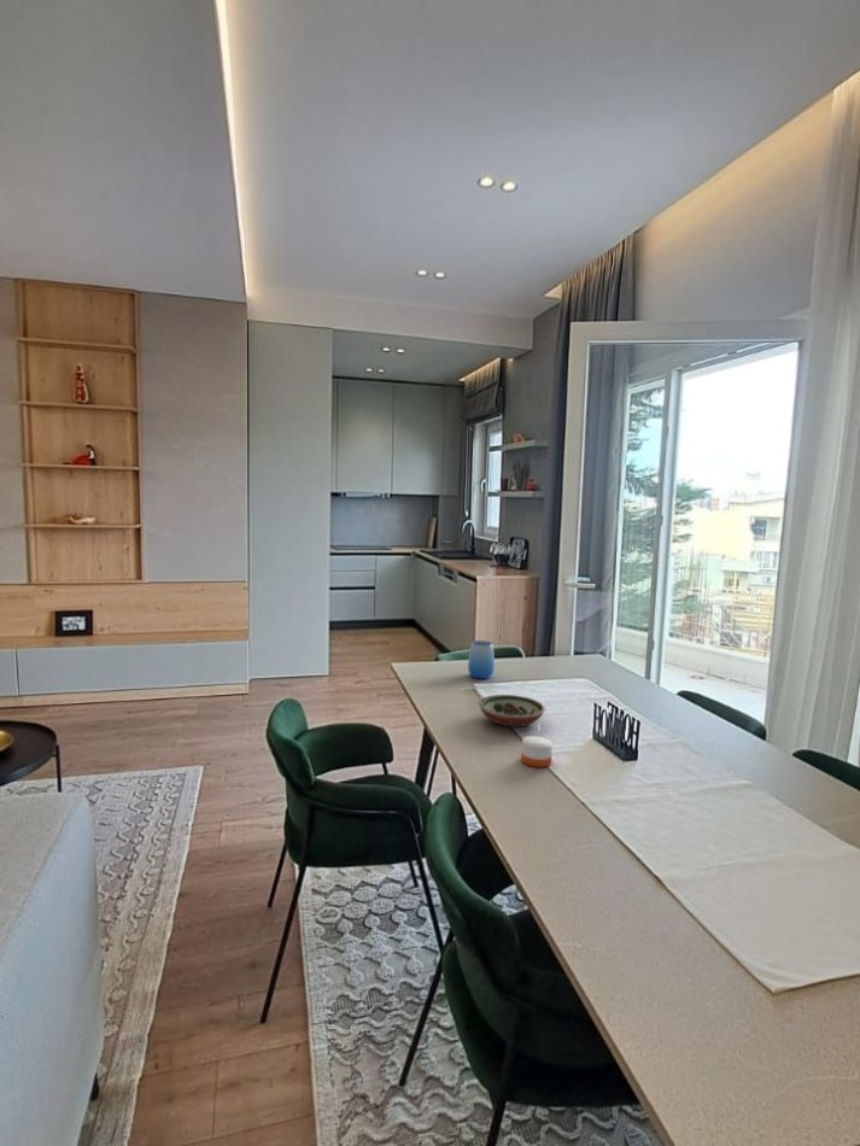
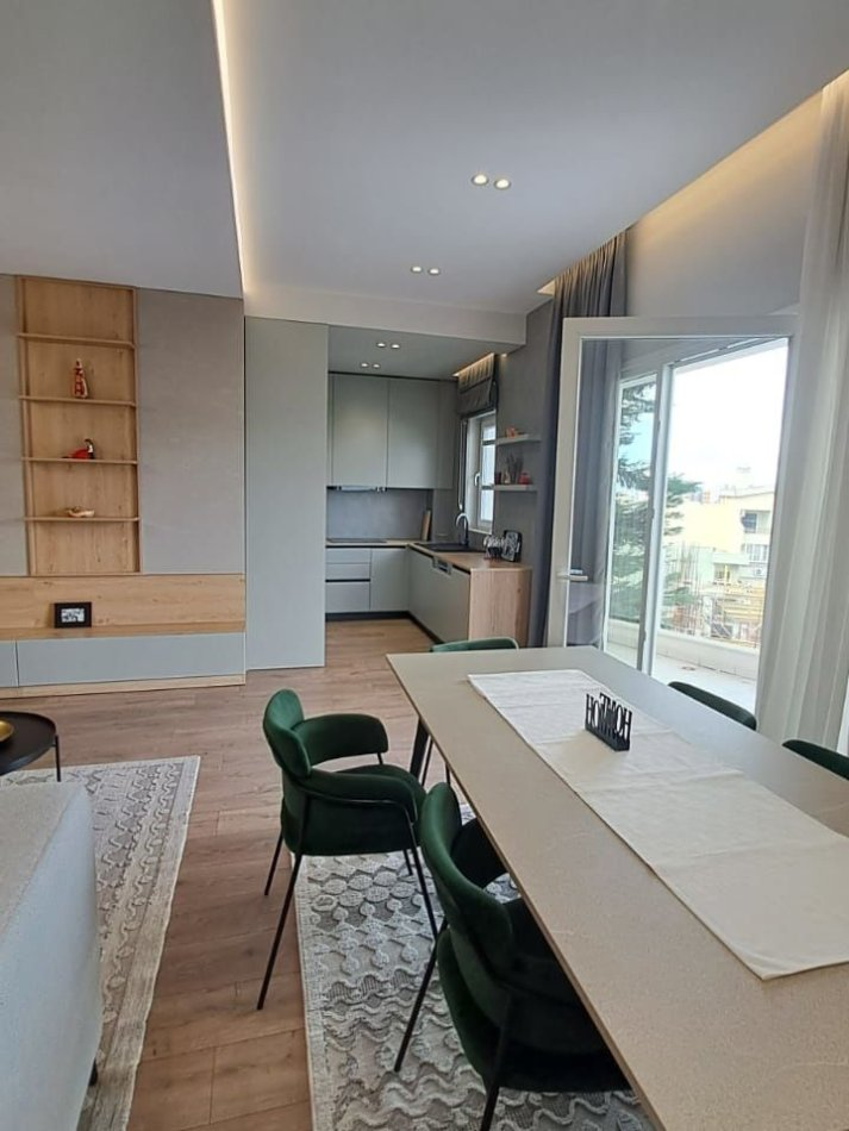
- cup (481, 659)
- candle (537, 741)
- decorative bowl (510, 713)
